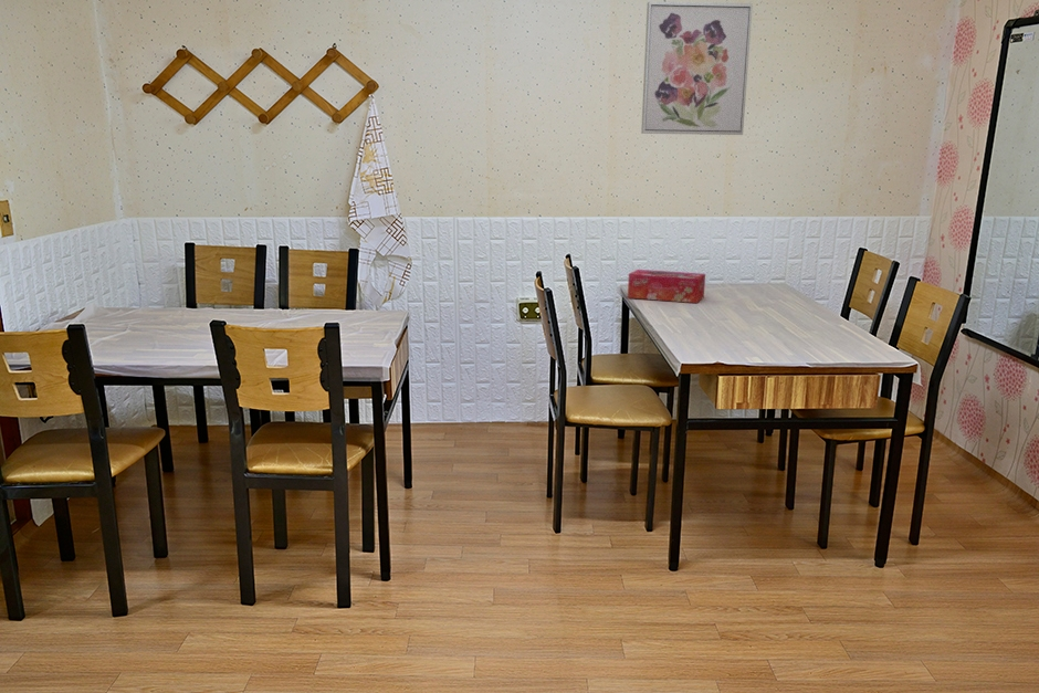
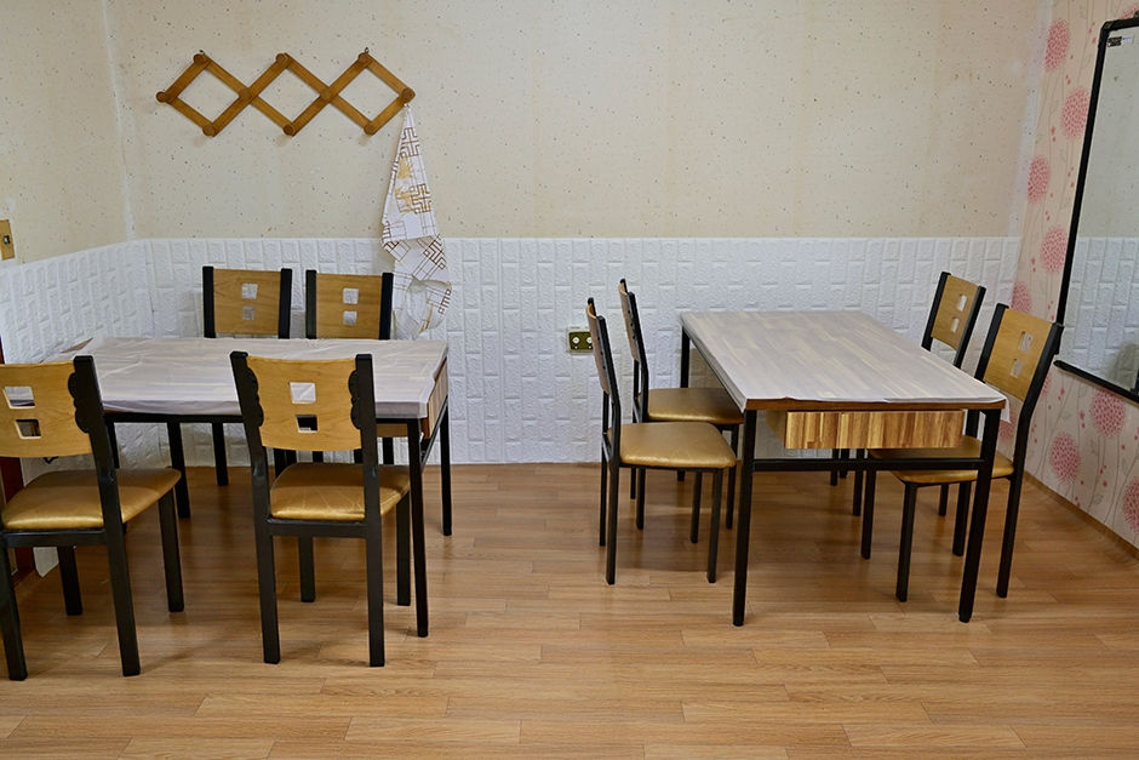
- tissue box (667, 285)
- wall art (695, 70)
